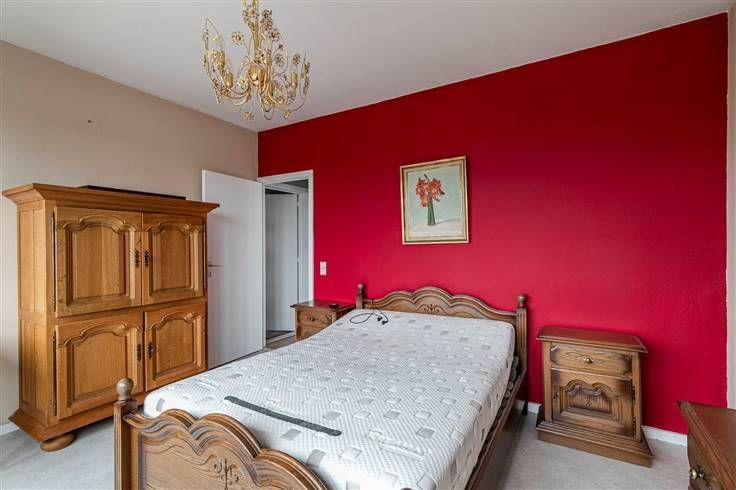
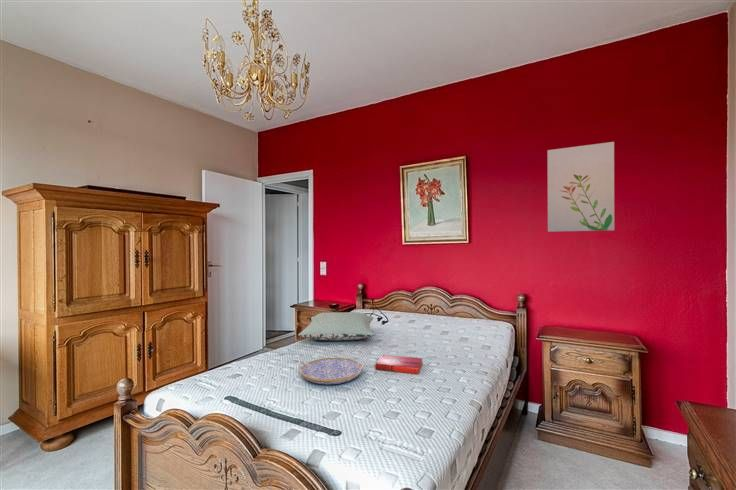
+ pillow (339, 325)
+ serving tray (331, 369)
+ wall art (579, 188)
+ hardback book (399, 363)
